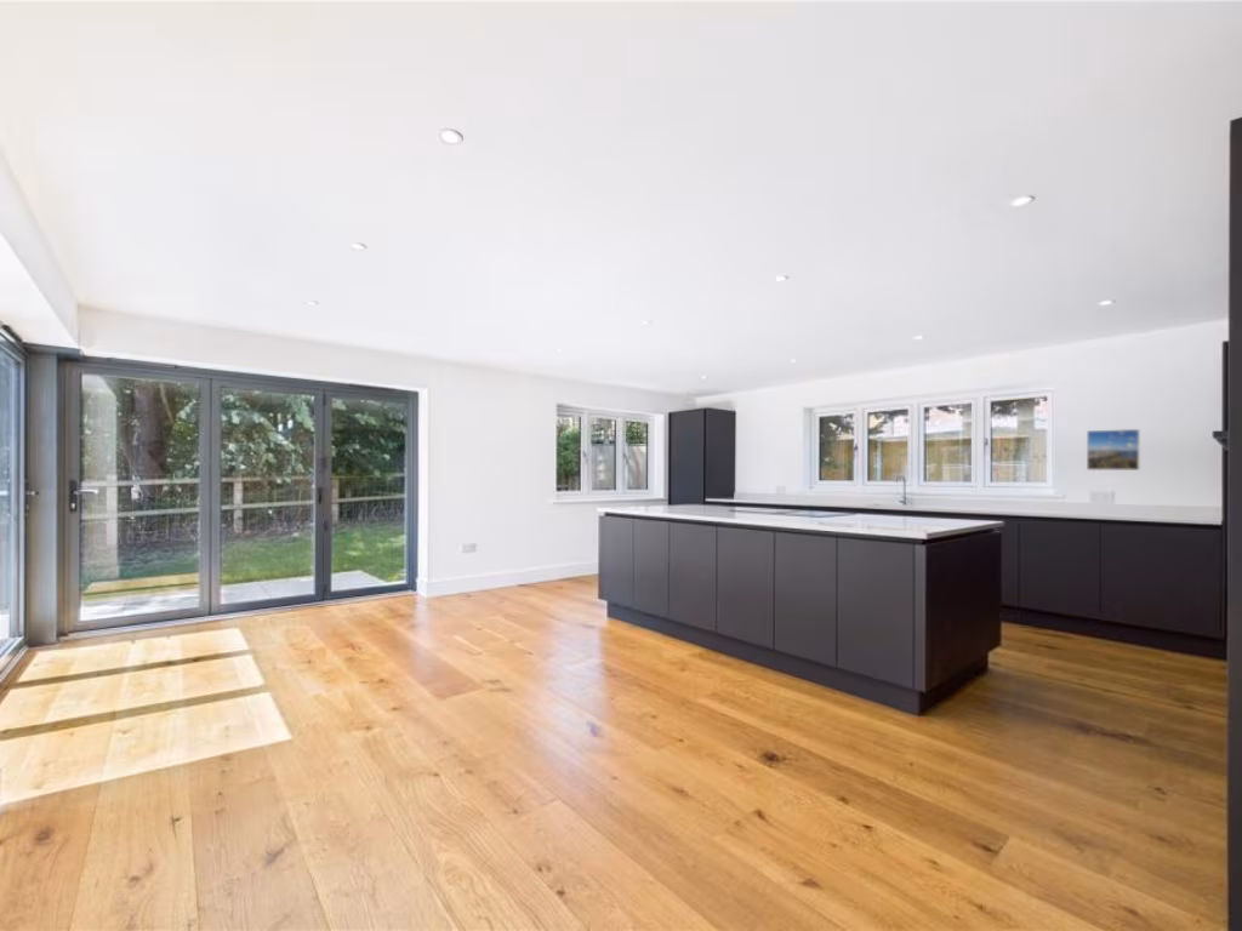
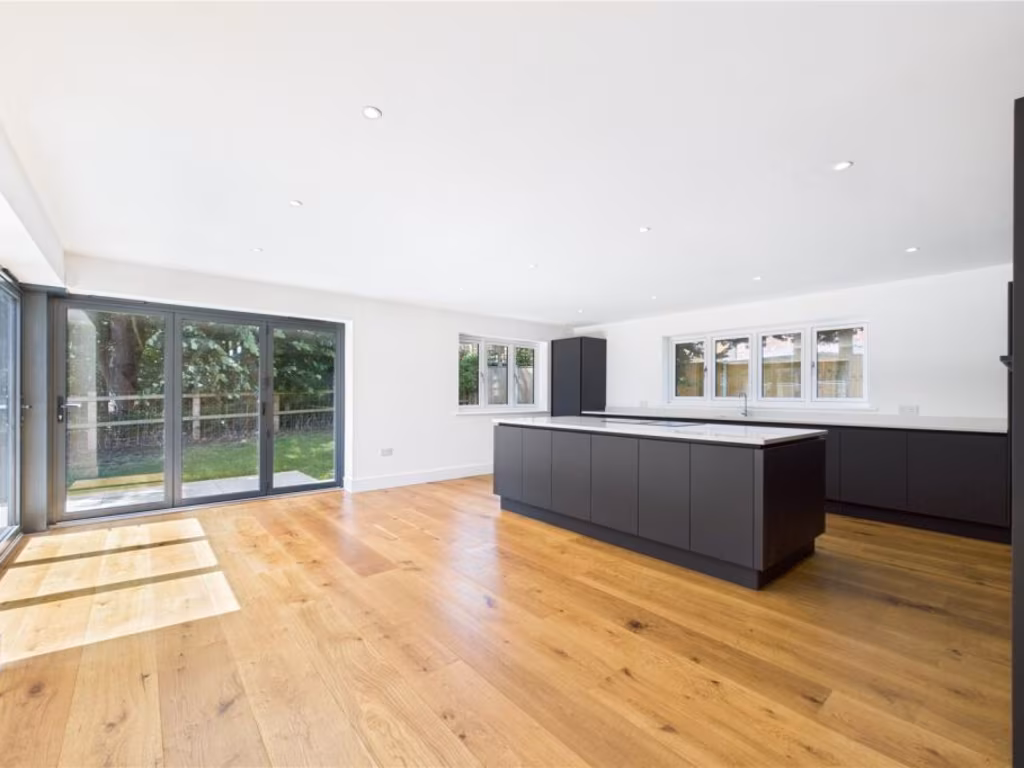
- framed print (1112, 450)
